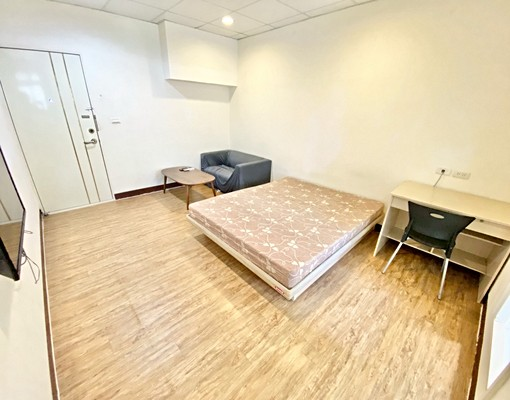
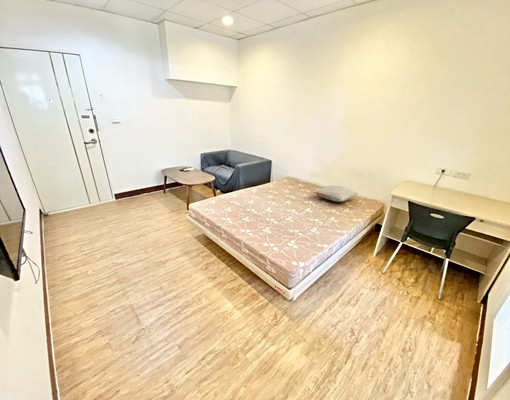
+ pillow (335, 192)
